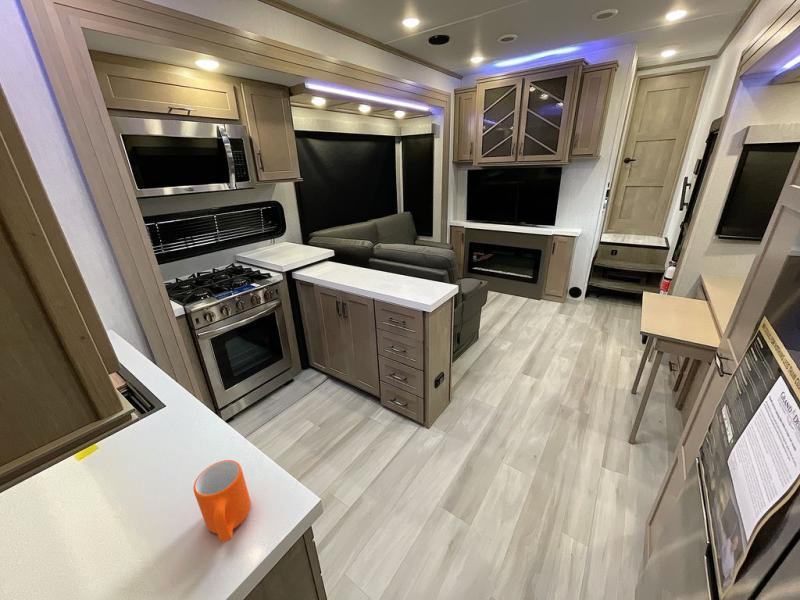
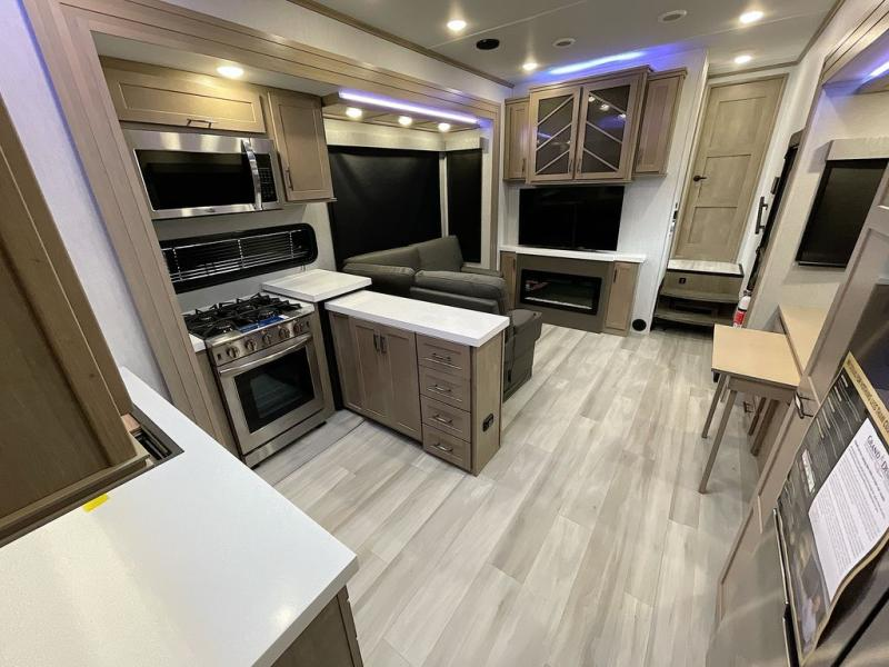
- mug (227, 500)
